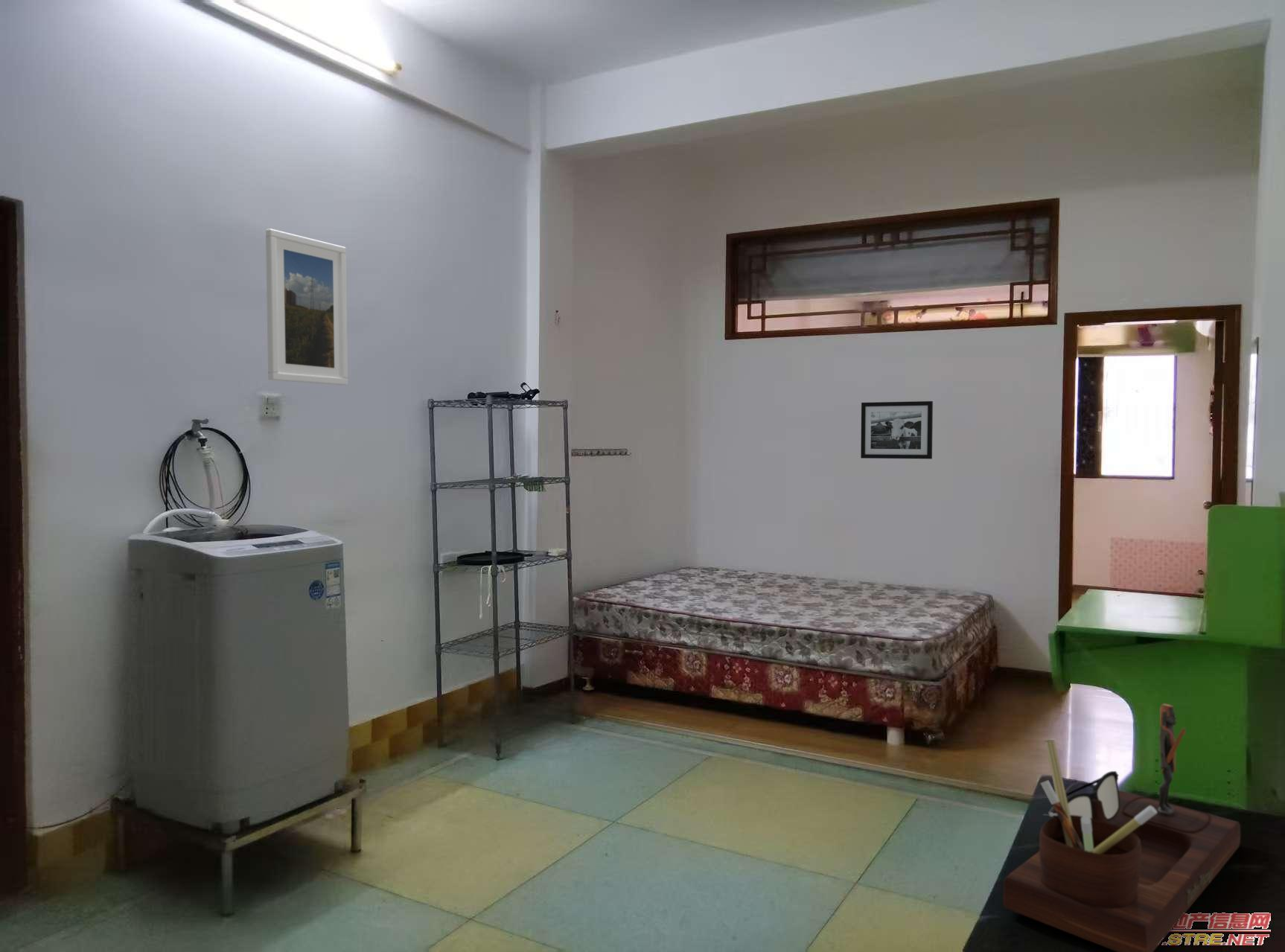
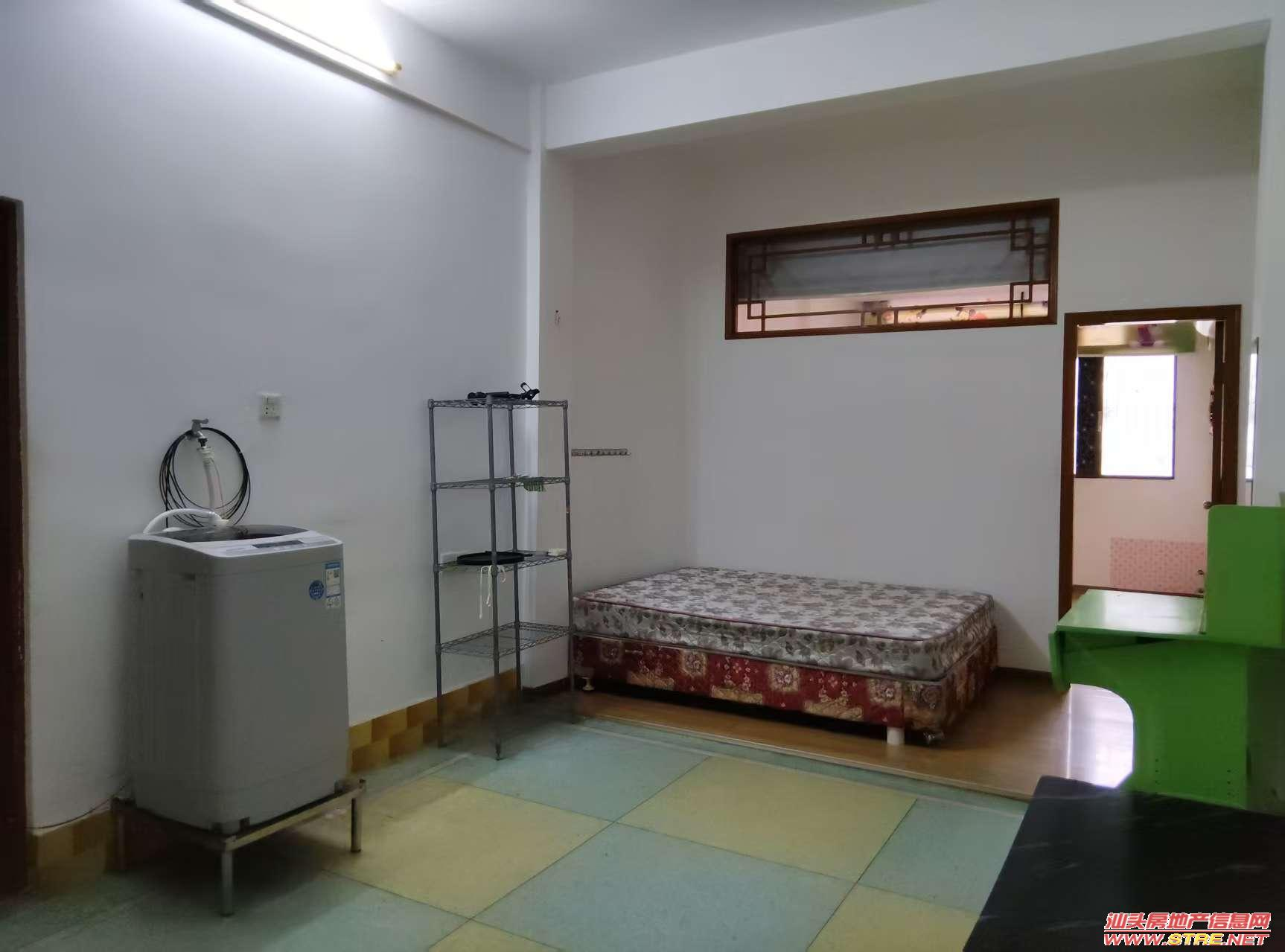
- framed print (308, 310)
- desk organizer (1123, 805)
- picture frame (896, 430)
